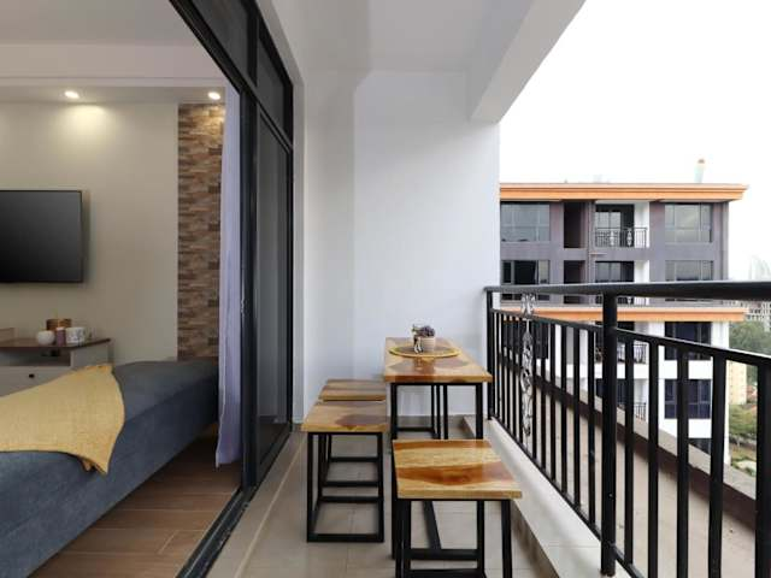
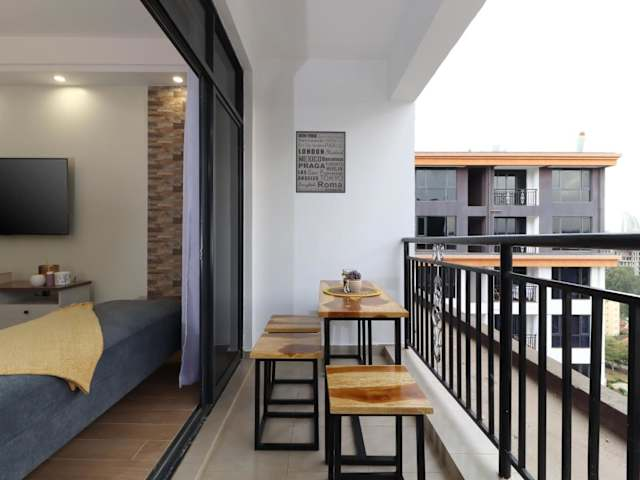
+ wall art (320, 162)
